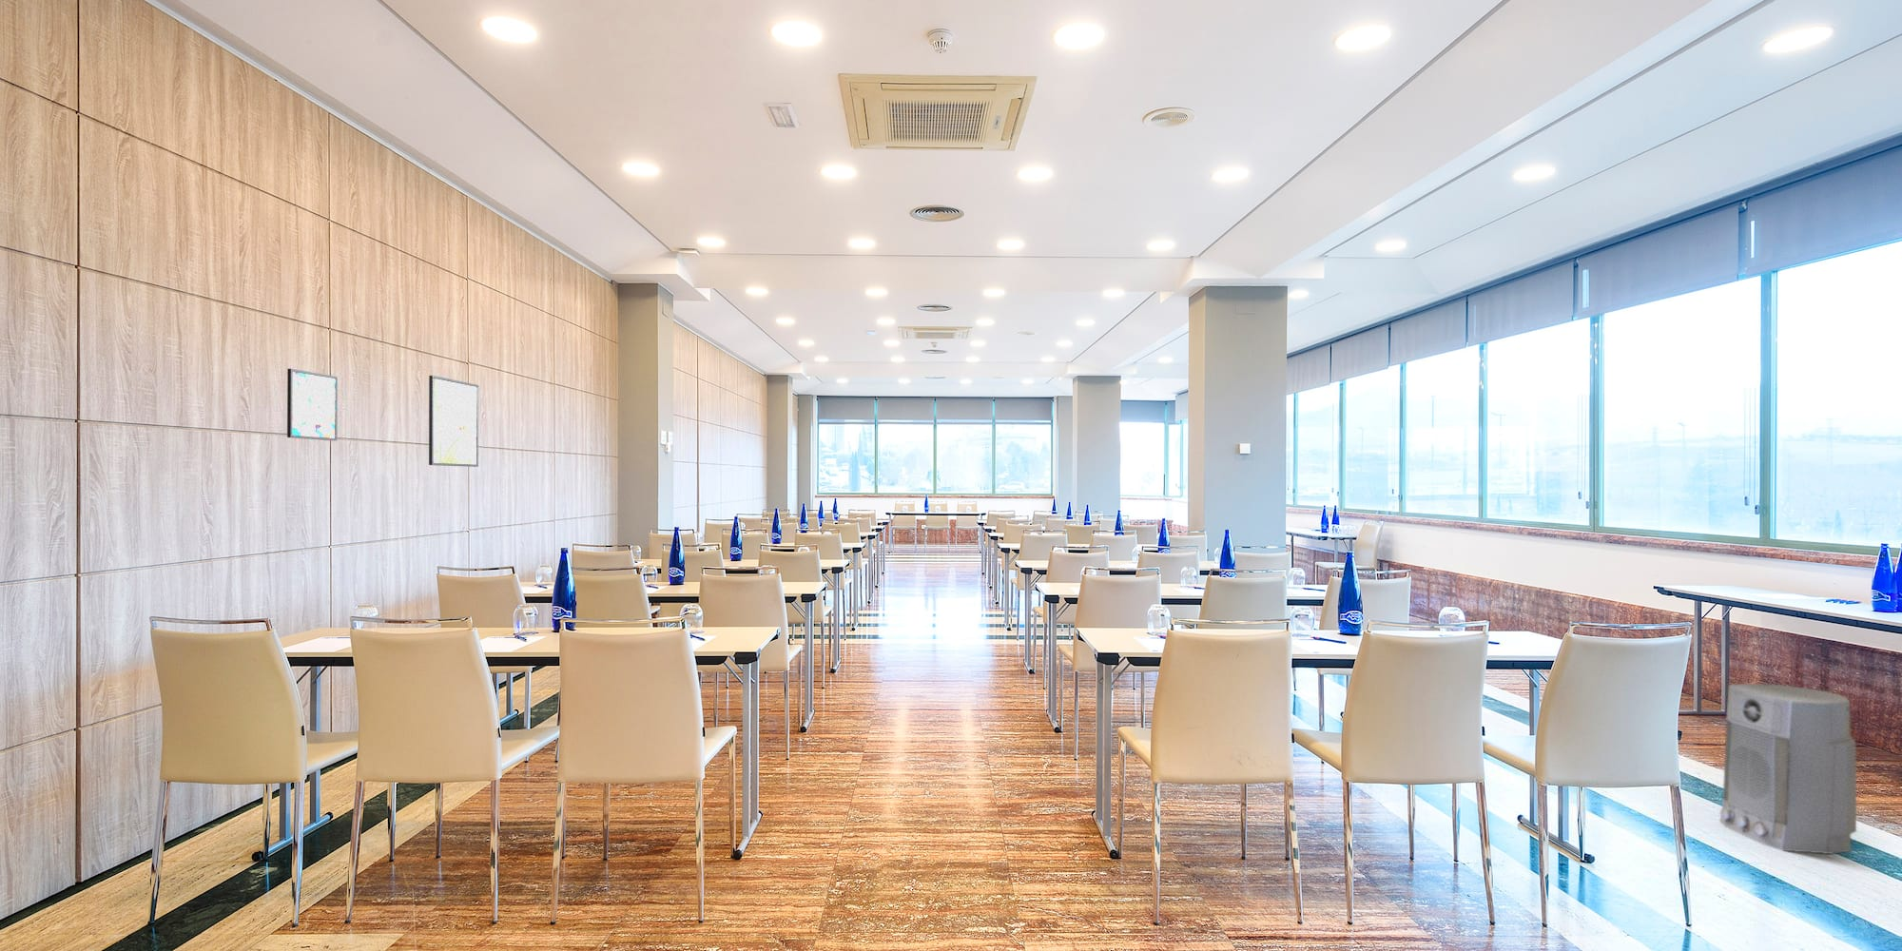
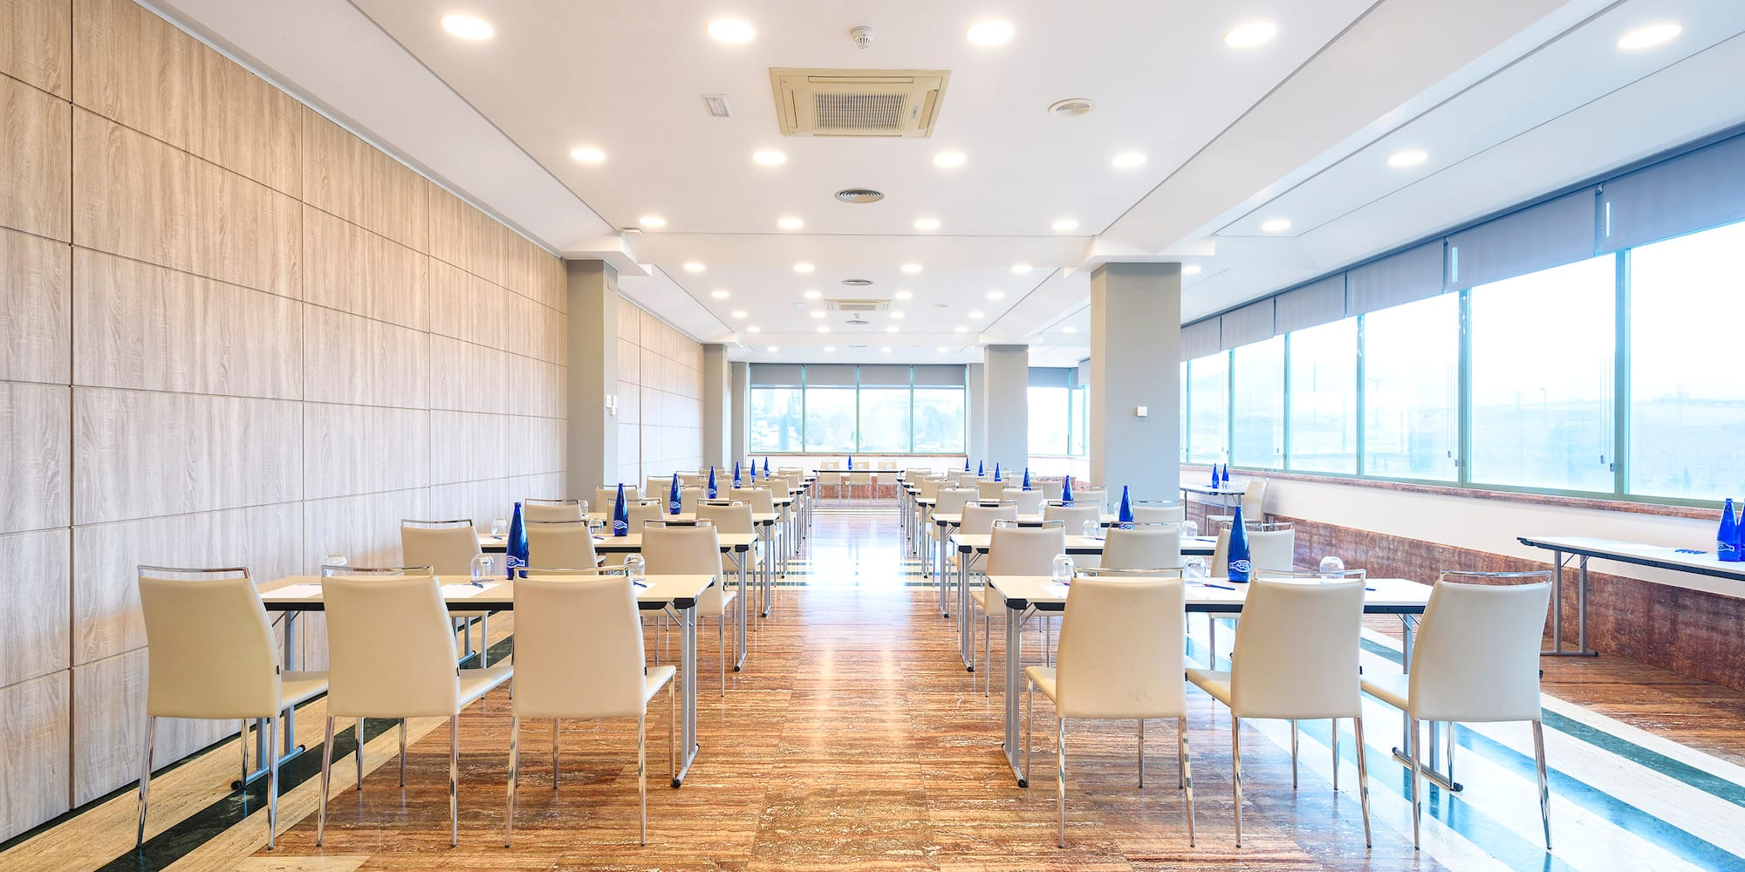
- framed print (455, 423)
- air purifier (1789, 764)
- wall art (313, 405)
